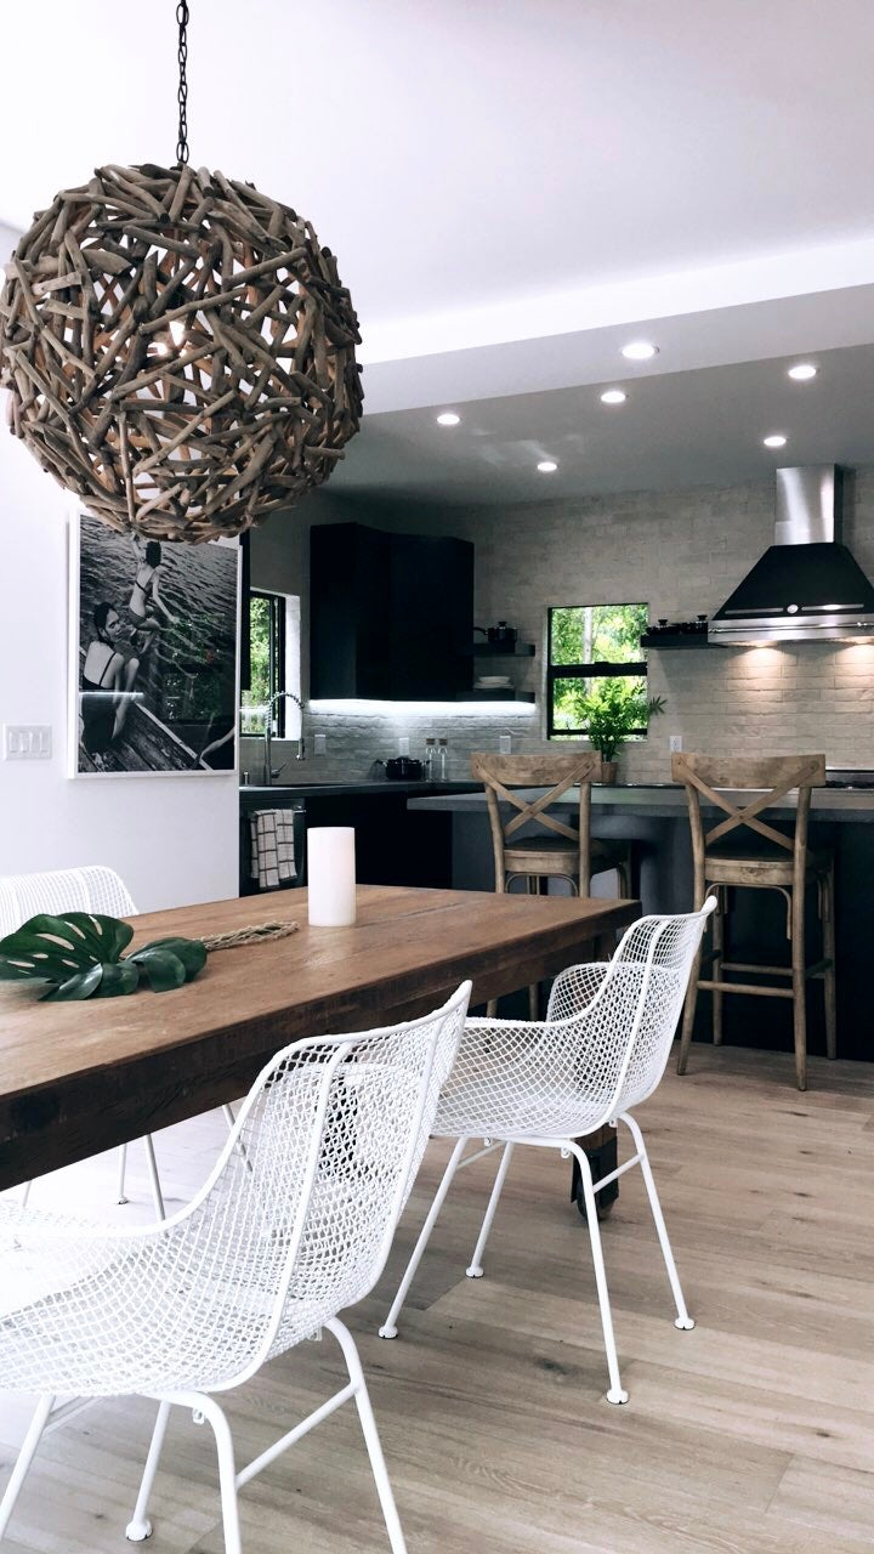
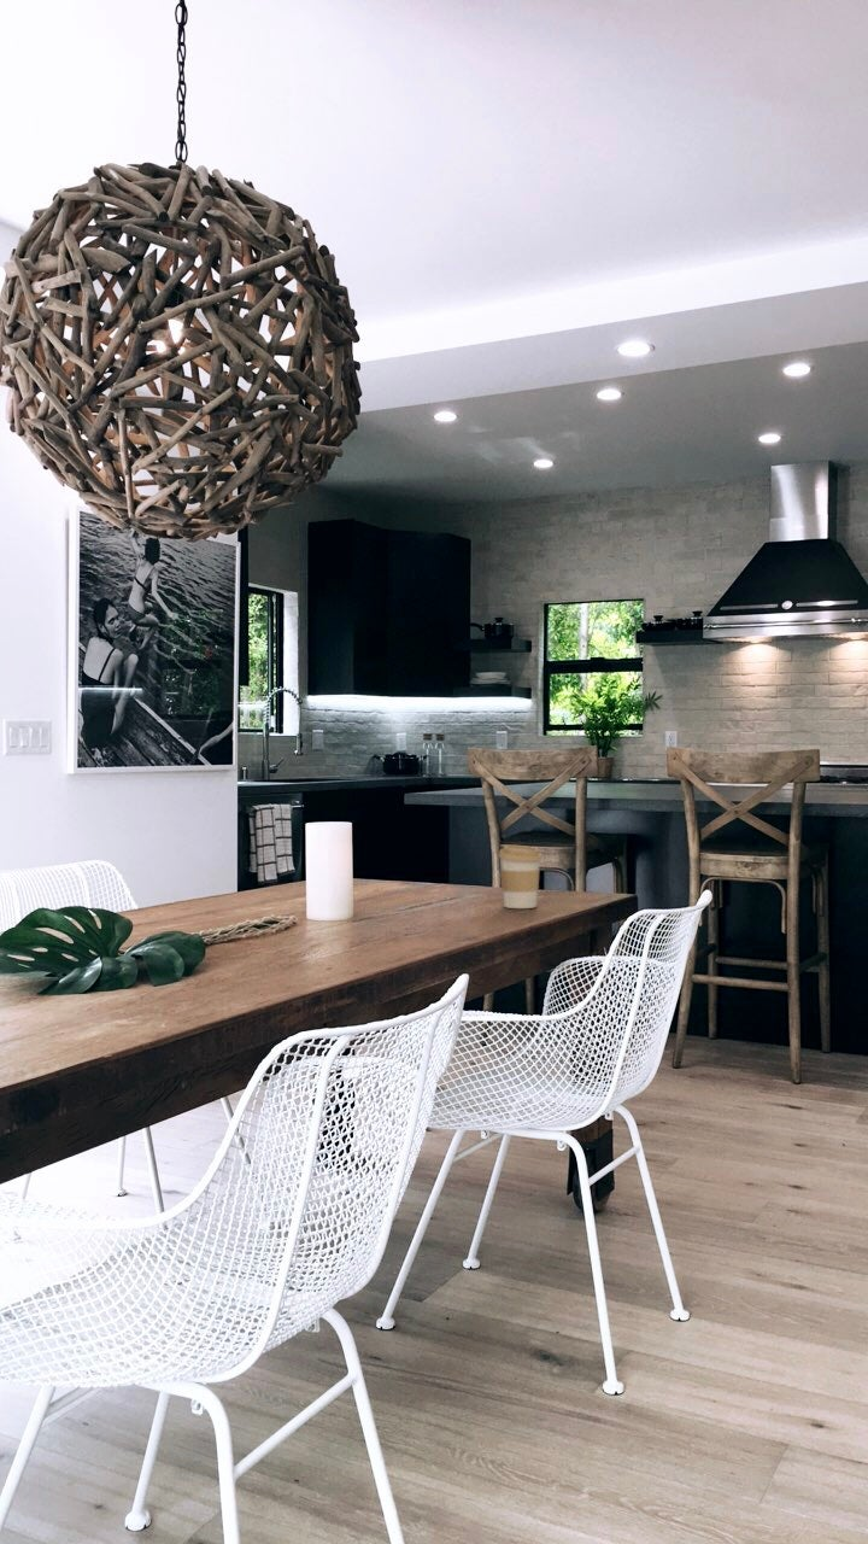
+ coffee cup (520, 876)
